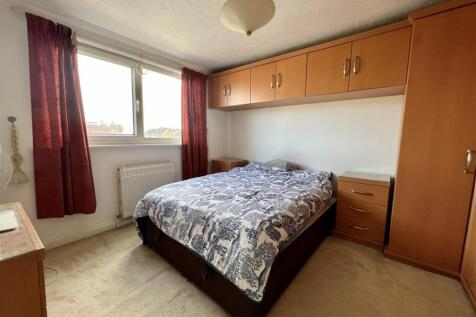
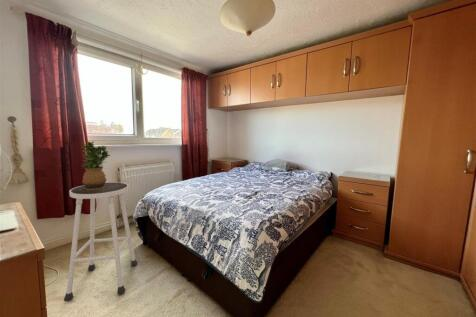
+ potted plant (96, 164)
+ stool (103, 239)
